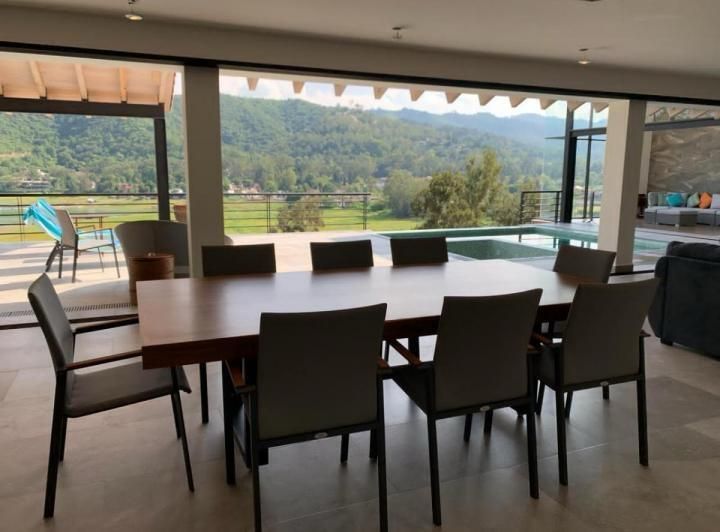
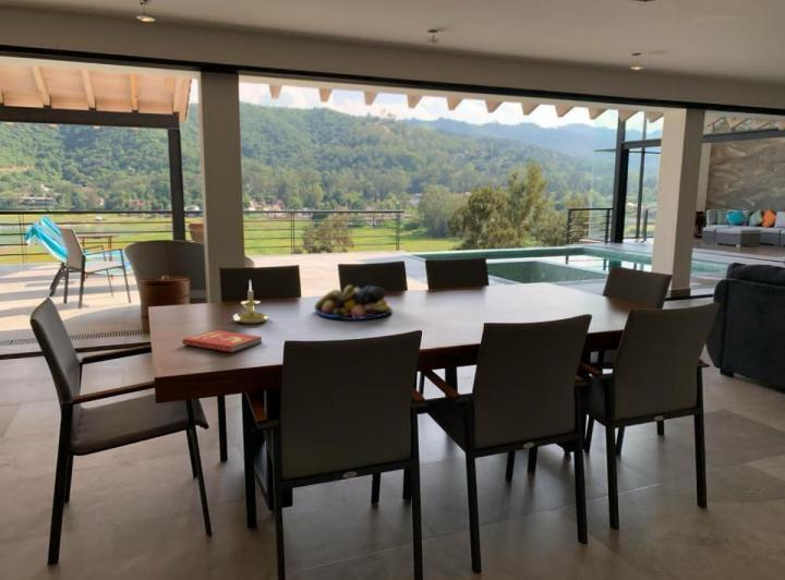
+ candle holder (249, 299)
+ book (222, 340)
+ fruit bowl (353, 298)
